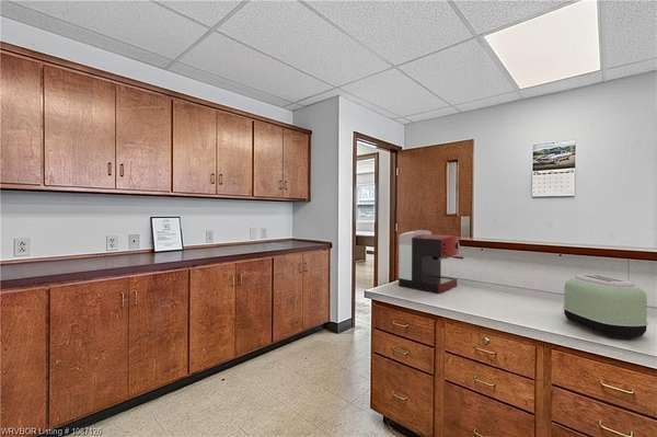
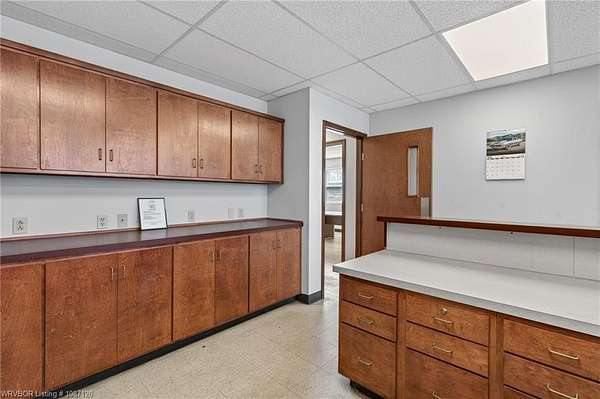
- coffee maker (434, 258)
- toaster (599, 302)
